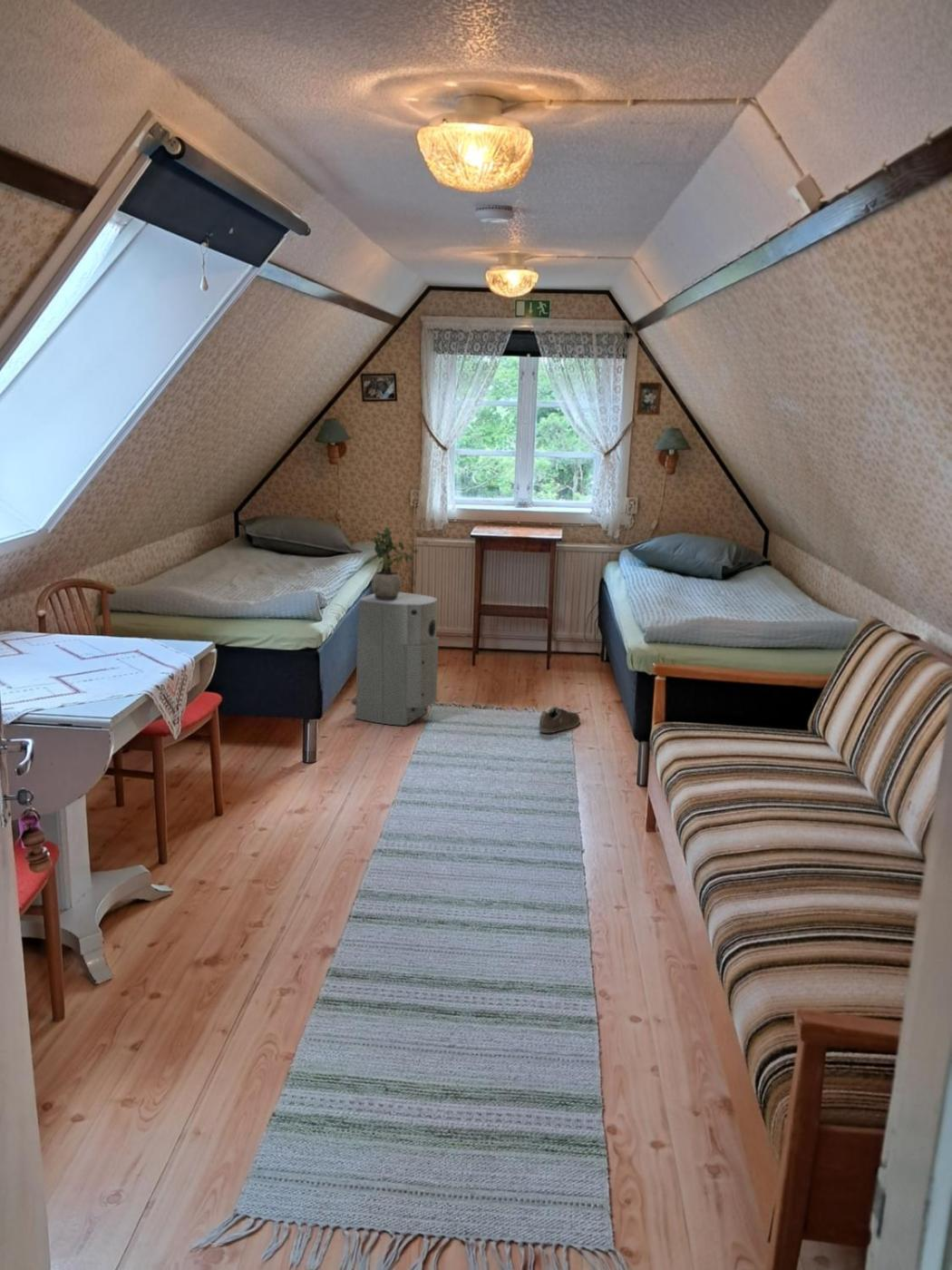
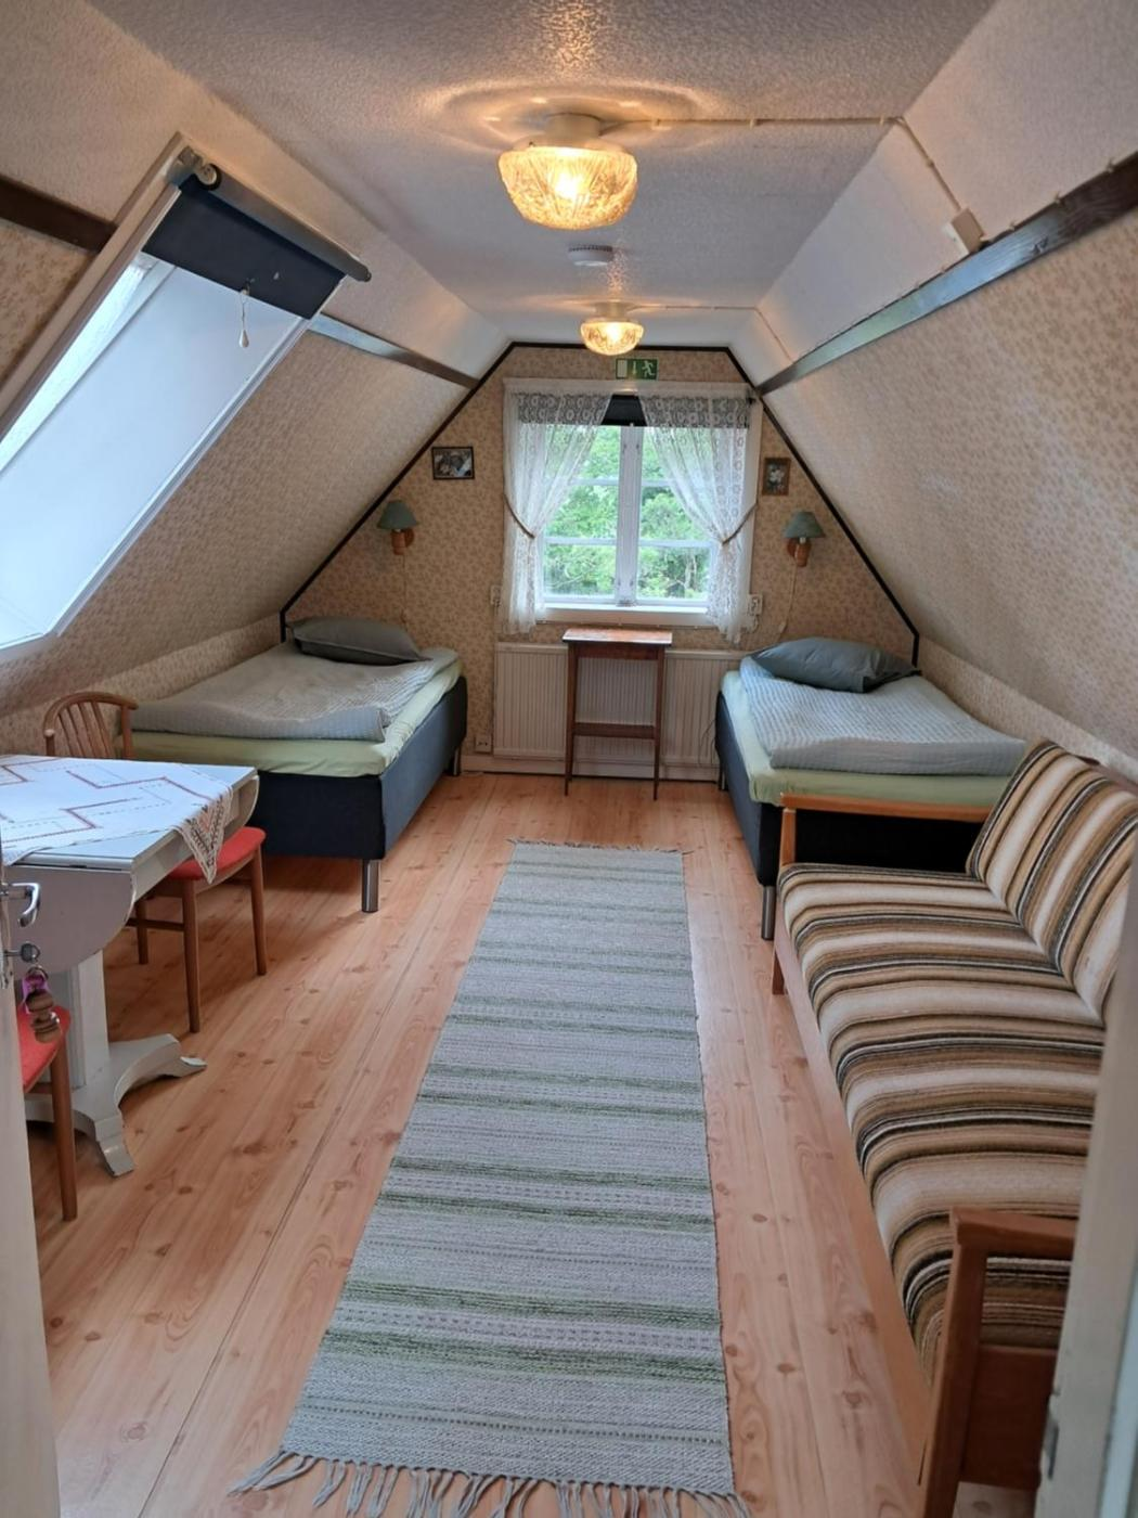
- sneaker (561, 717)
- air purifier (397, 657)
- potted plant (392, 562)
